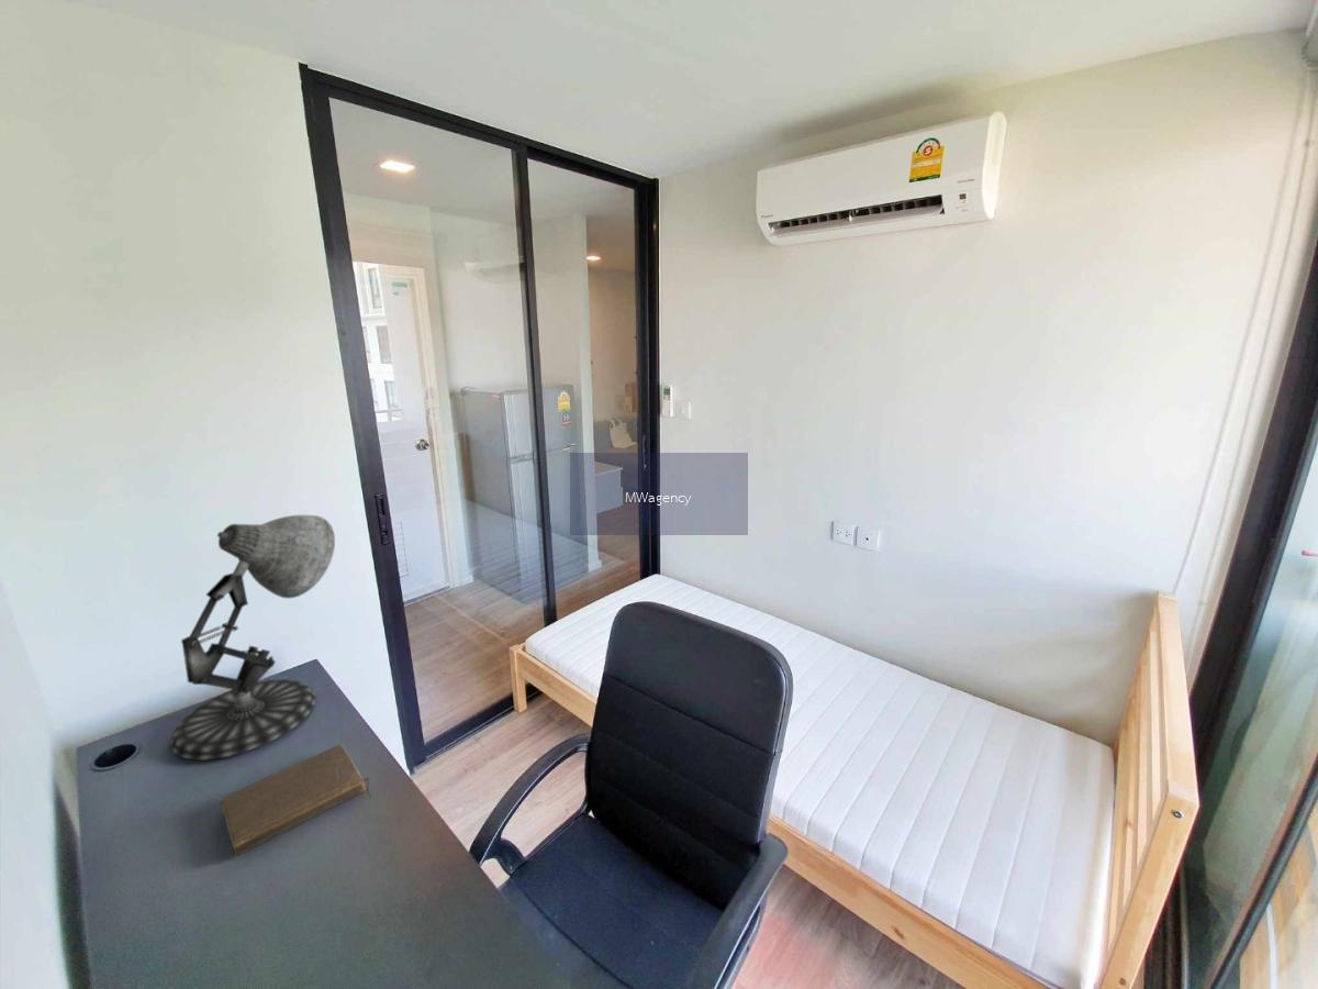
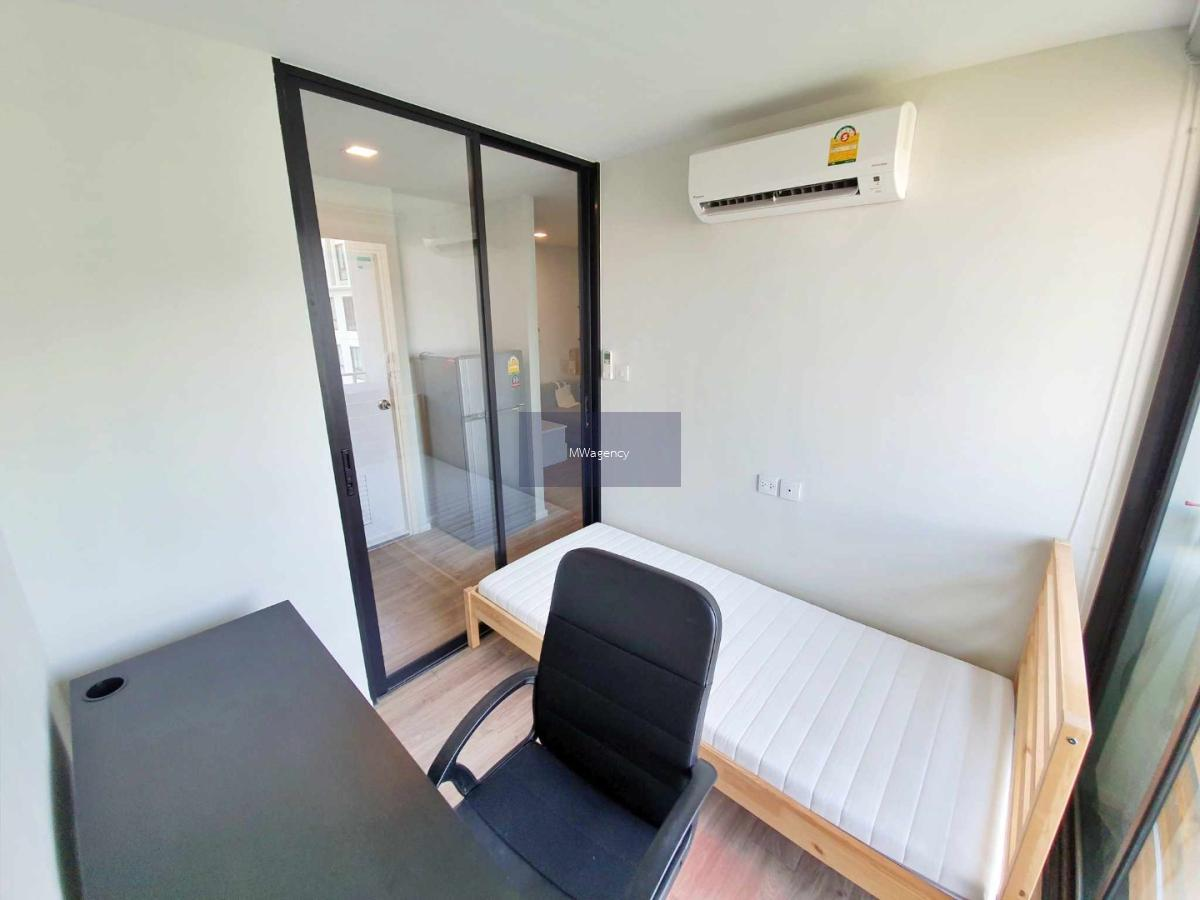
- book (299, 799)
- desk lamp (239, 612)
